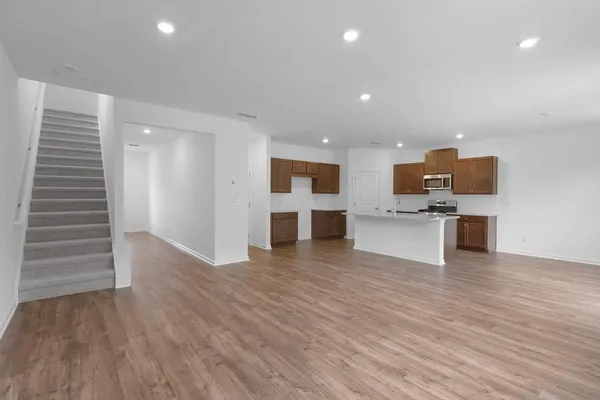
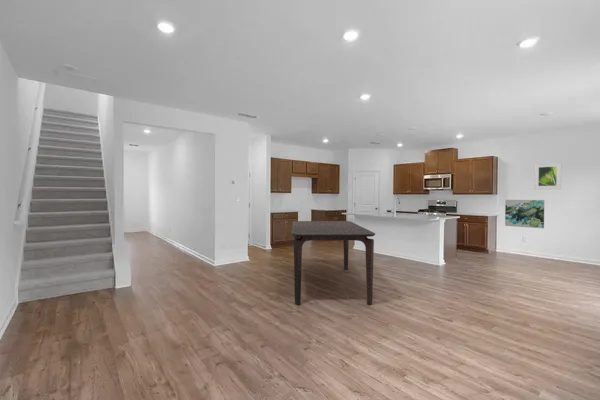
+ dining table (326, 239)
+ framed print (547, 176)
+ wall art (523, 213)
